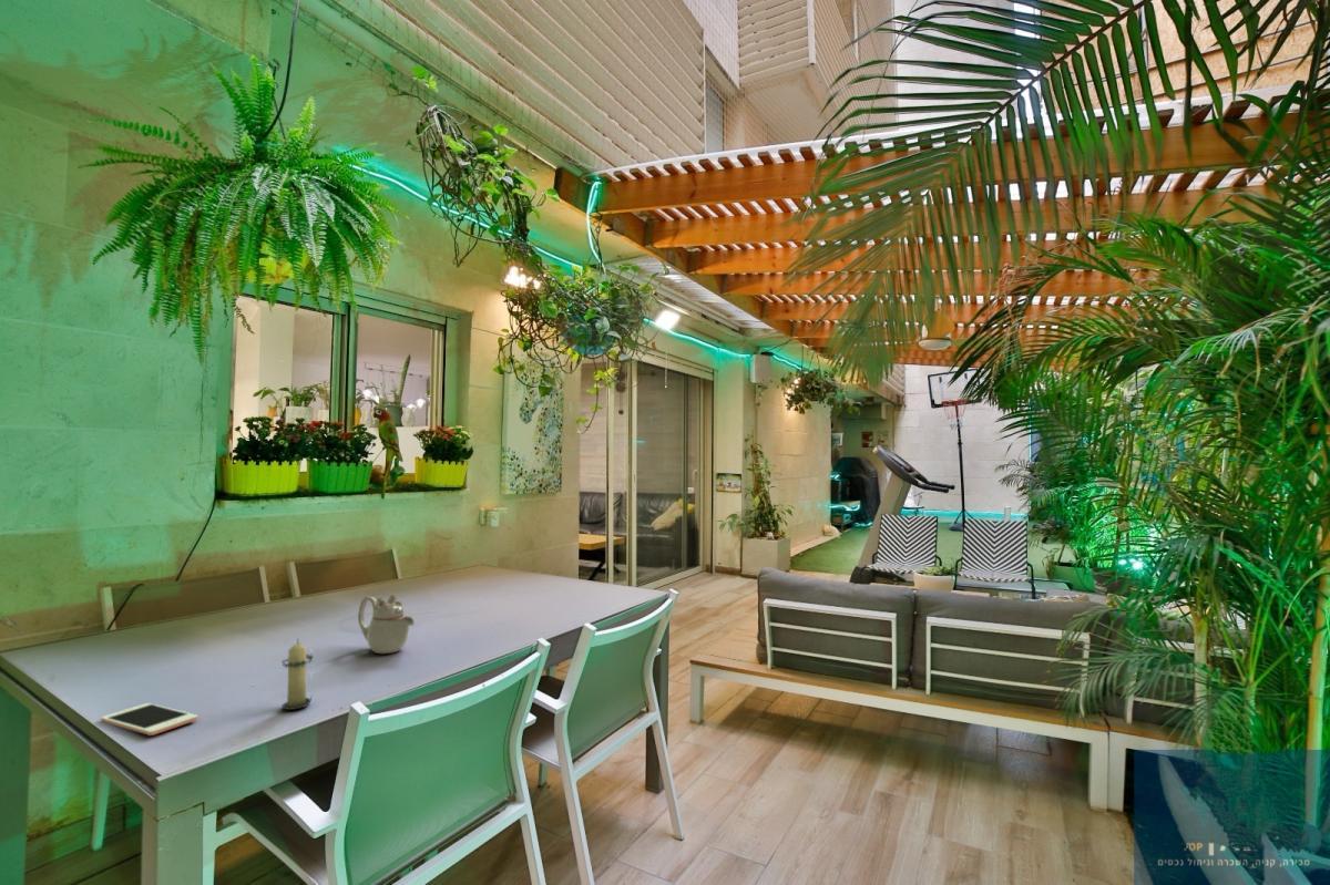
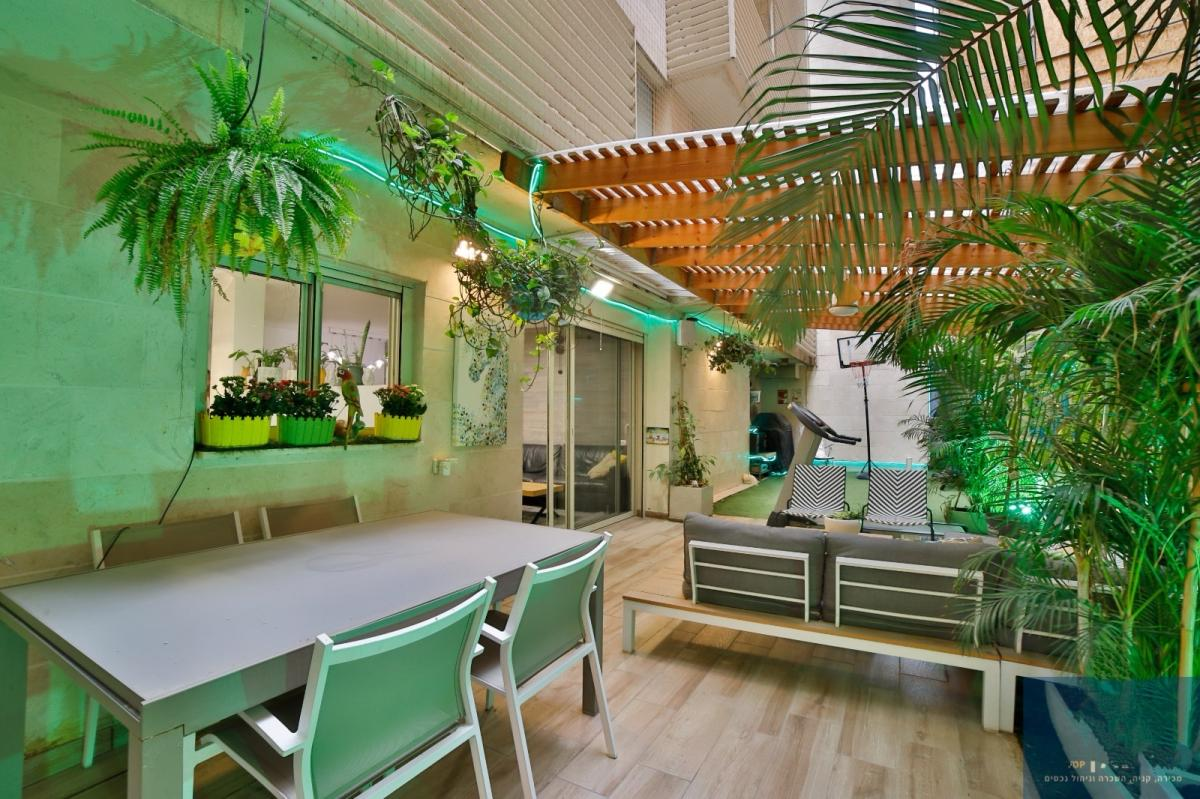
- cell phone (149, 718)
- candle (297, 672)
- teapot (385, 622)
